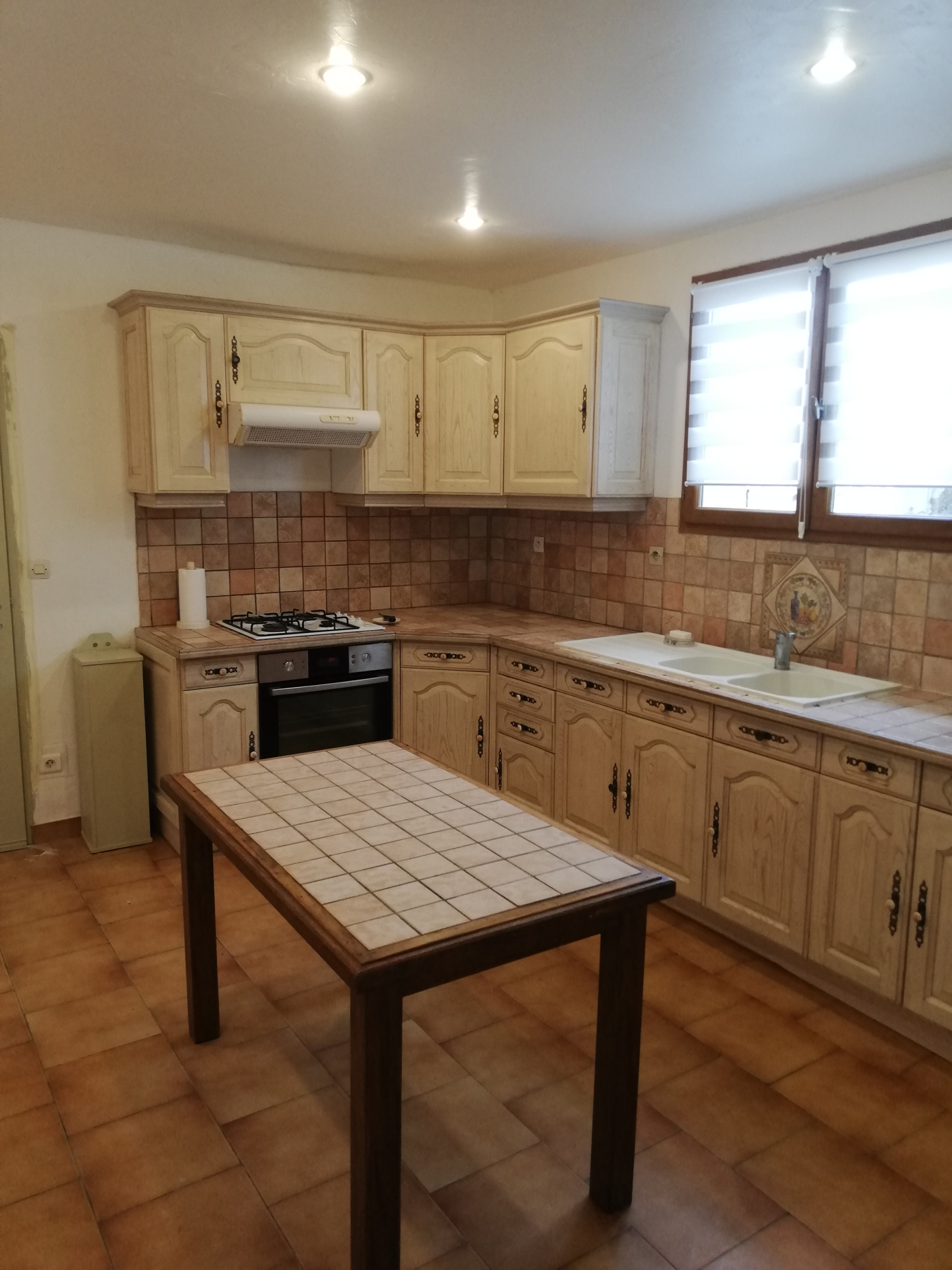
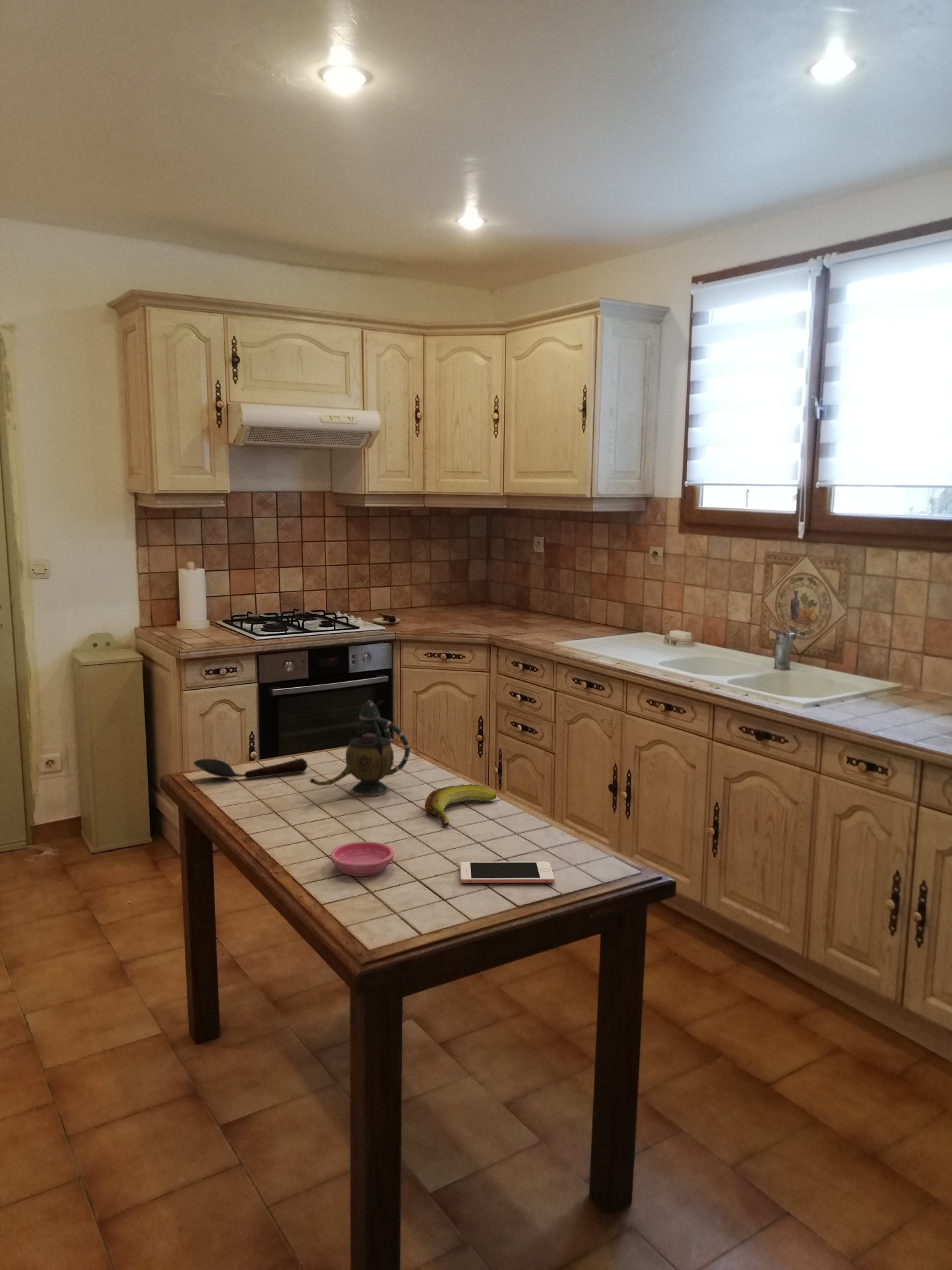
+ banana (462, 801)
+ saucer (362, 859)
+ teapot (356, 747)
+ spoon (251, 770)
+ cell phone (506, 872)
